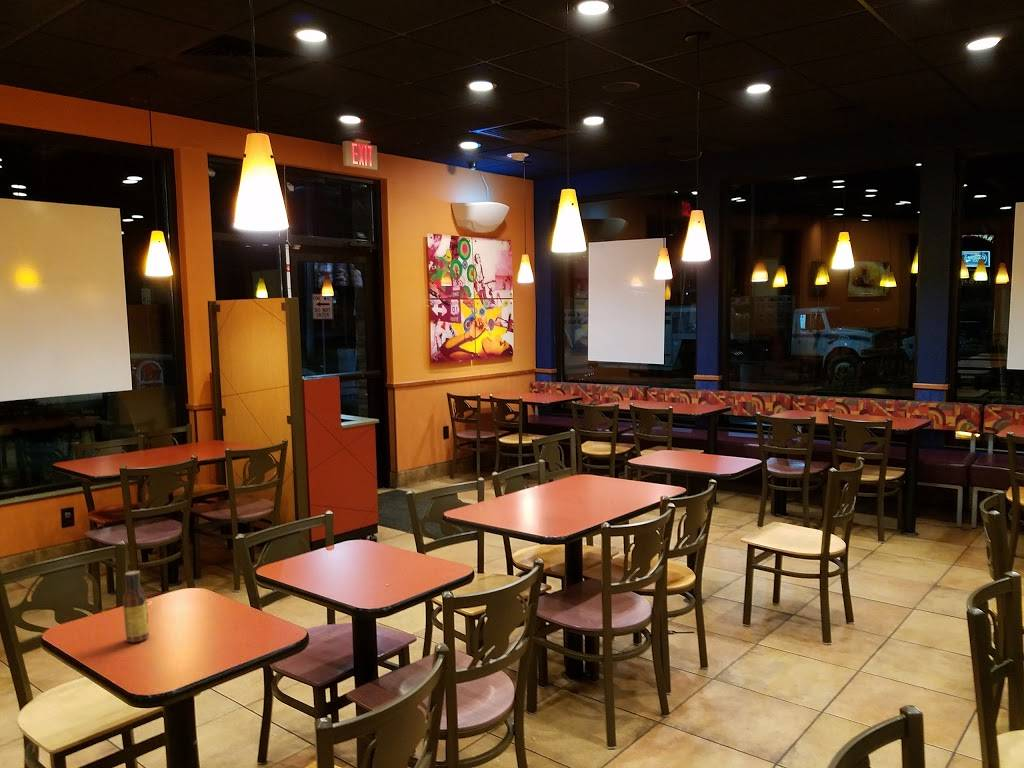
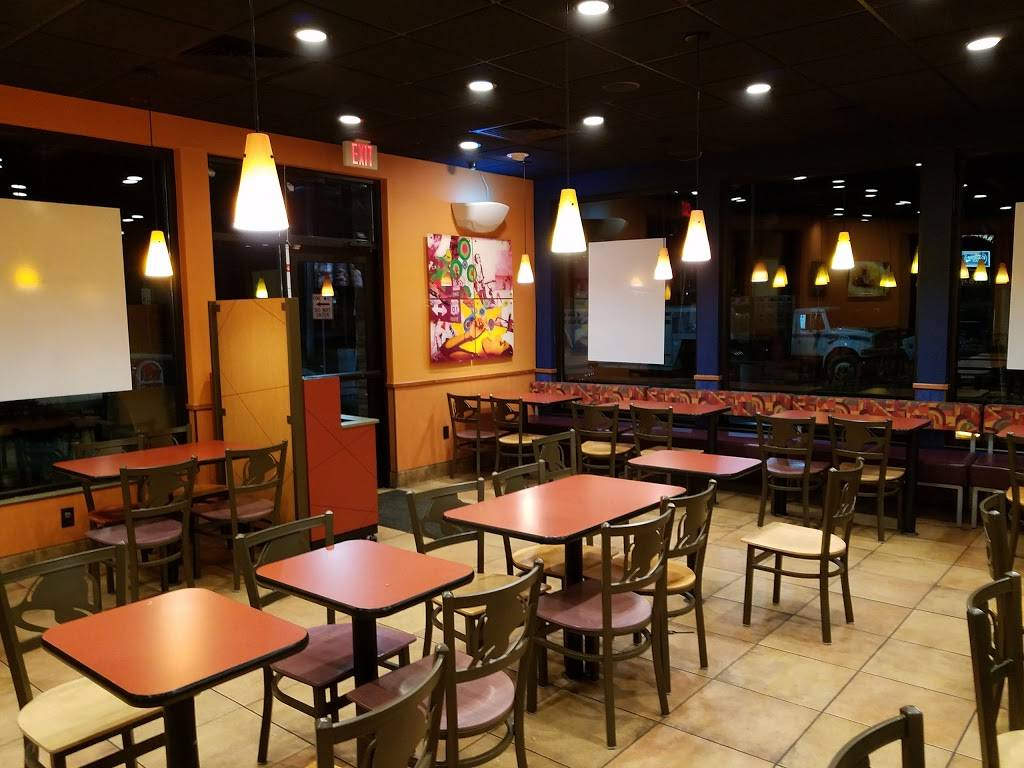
- sauce bottle (135, 605)
